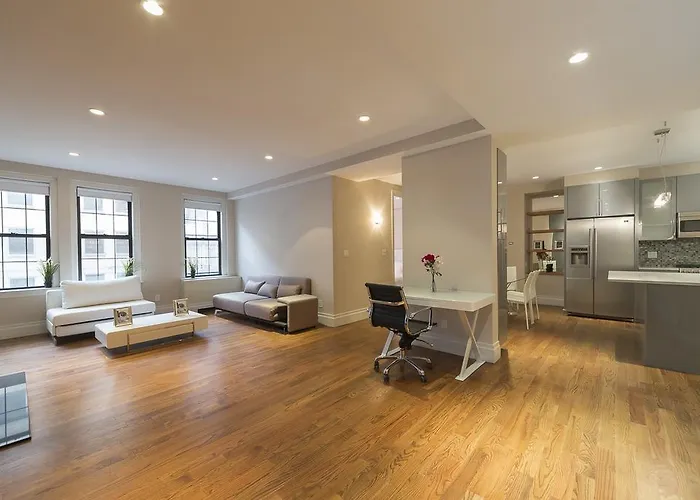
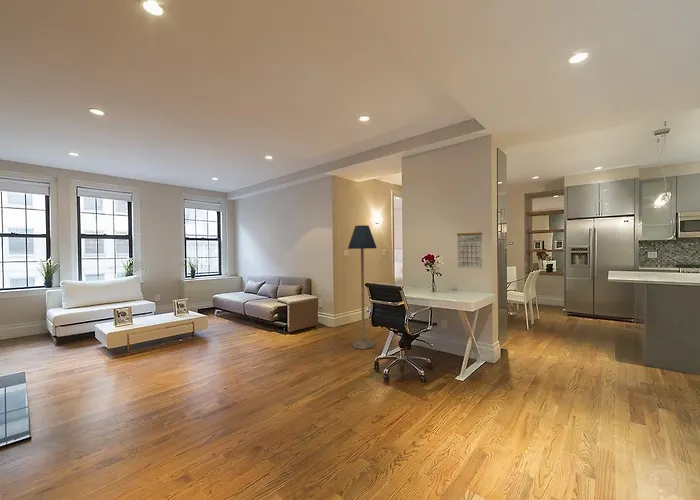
+ floor lamp (362, 285)
+ calendar (469, 246)
